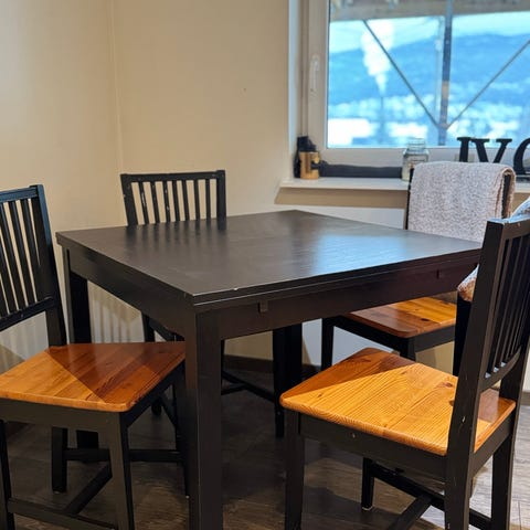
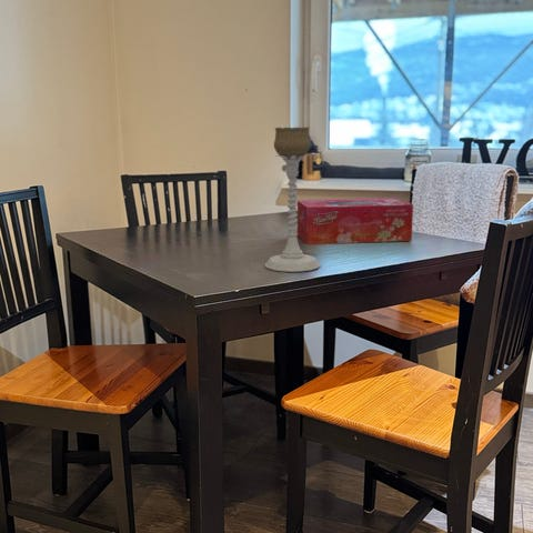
+ candle holder (292, 198)
+ tissue box (352, 220)
